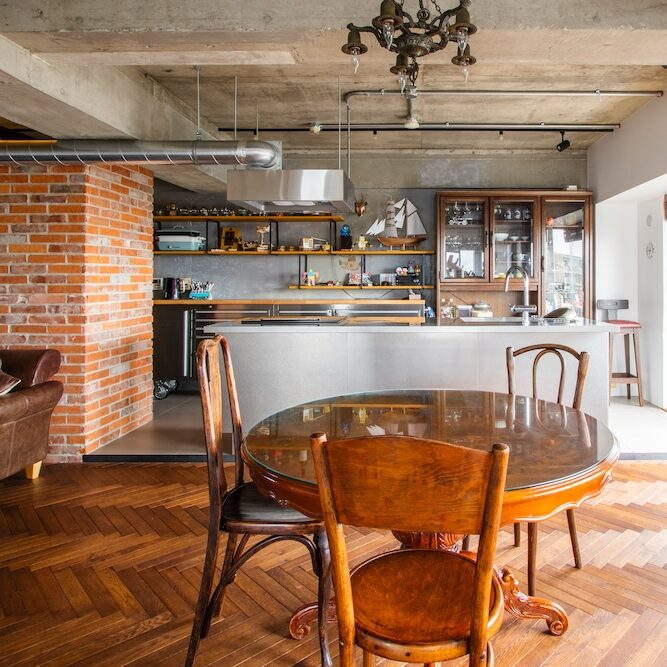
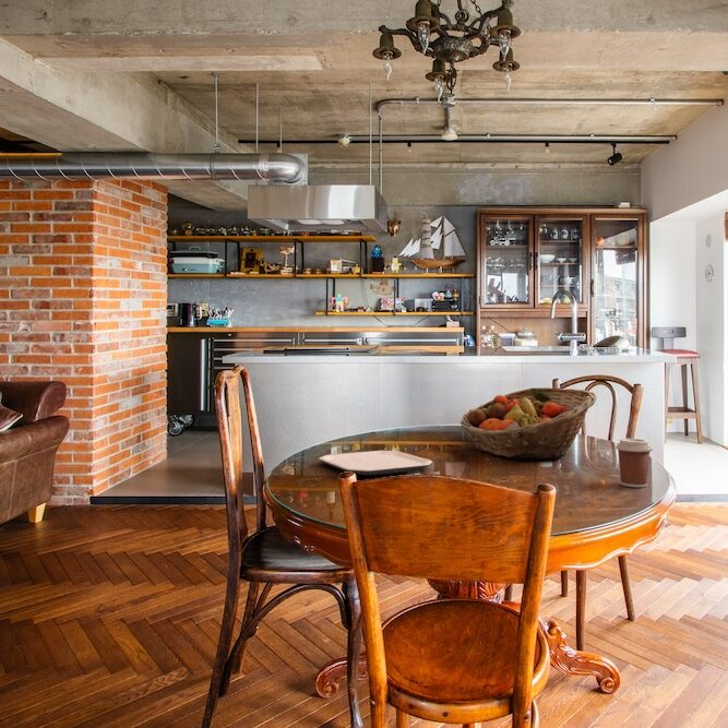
+ coffee cup (633, 462)
+ plate (374, 463)
+ fruit basket (525, 419)
